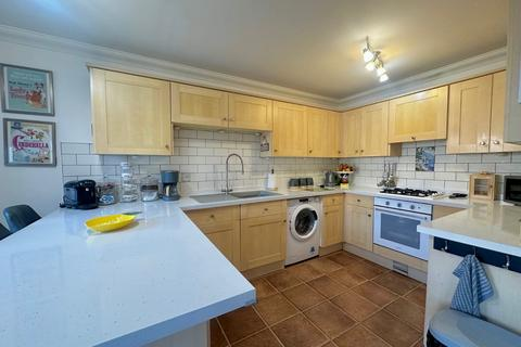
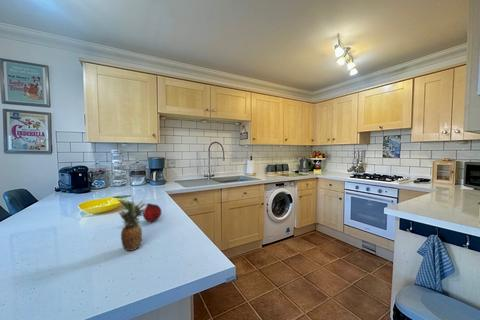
+ fruit (152, 212)
+ fruit (132, 222)
